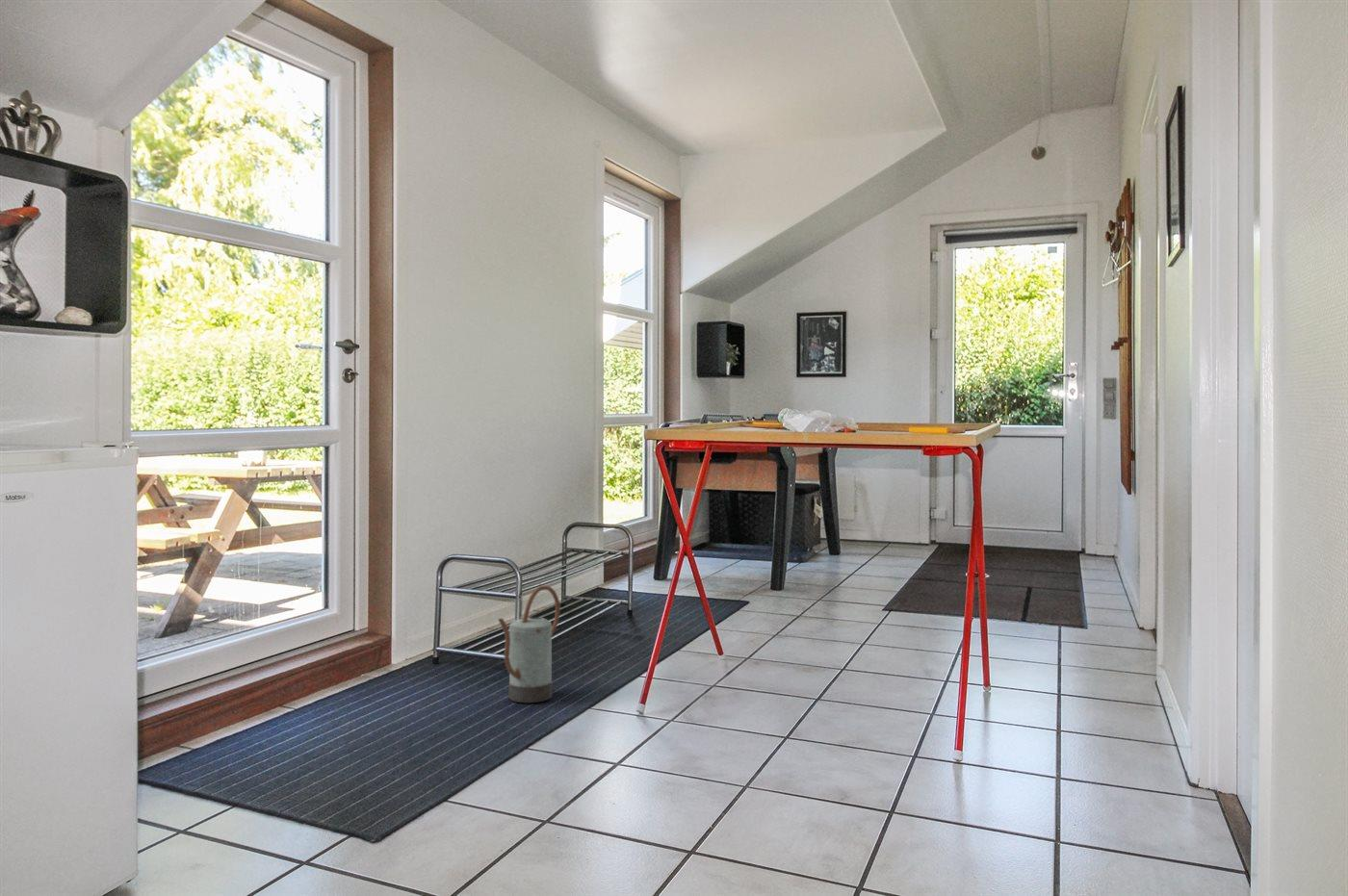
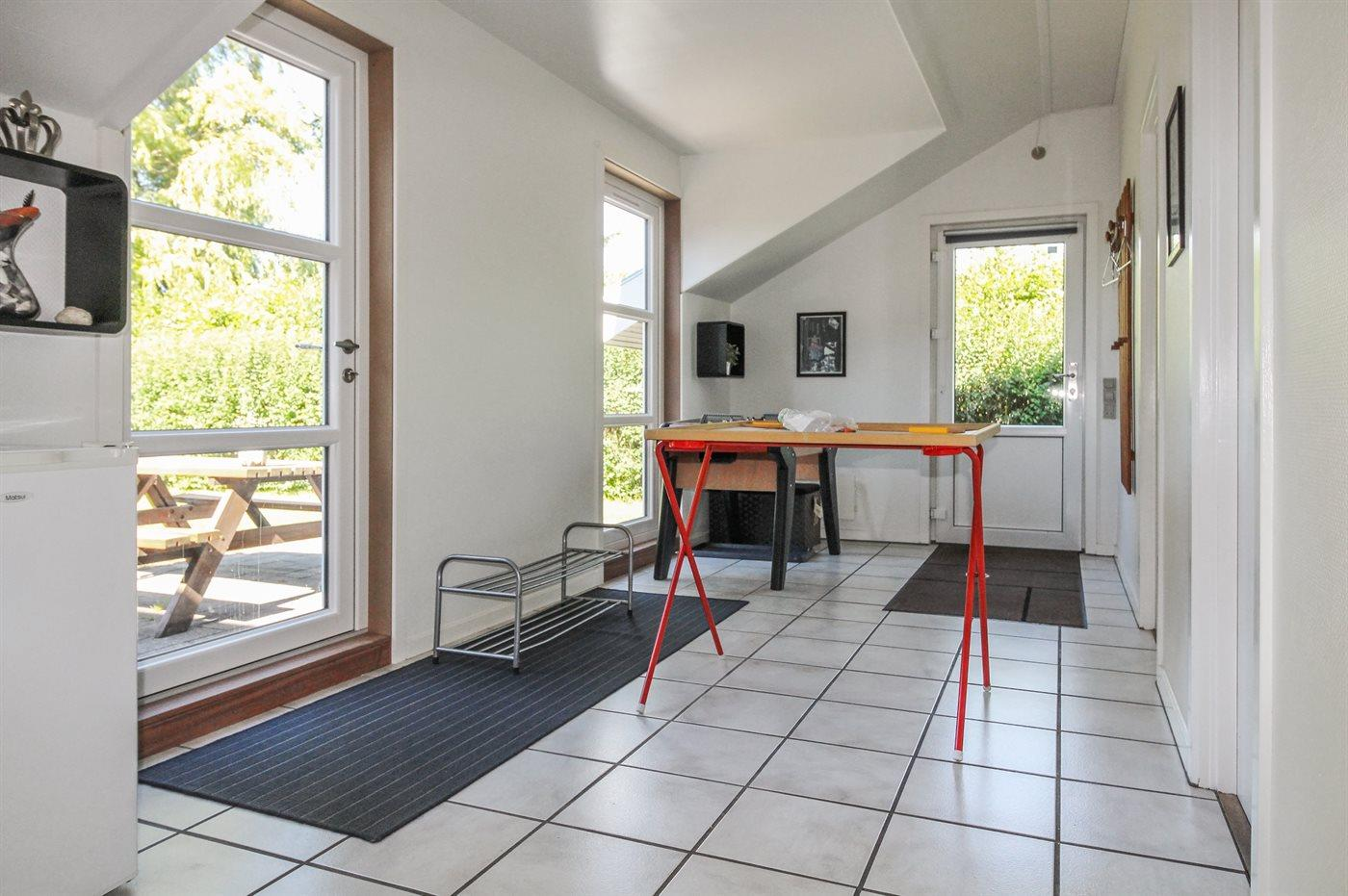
- watering can (530, 642)
